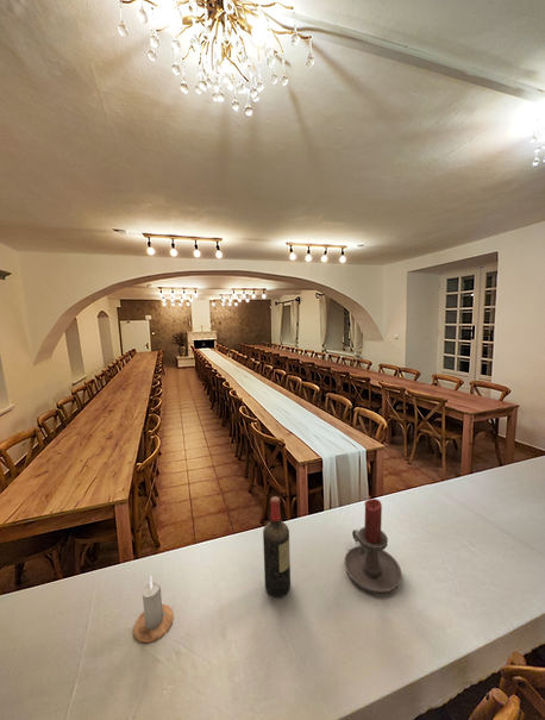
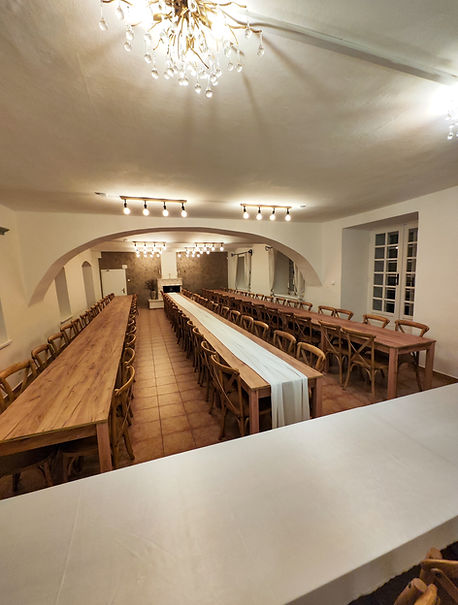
- wine bottle (276, 543)
- candle (151, 599)
- candle holder (368, 531)
